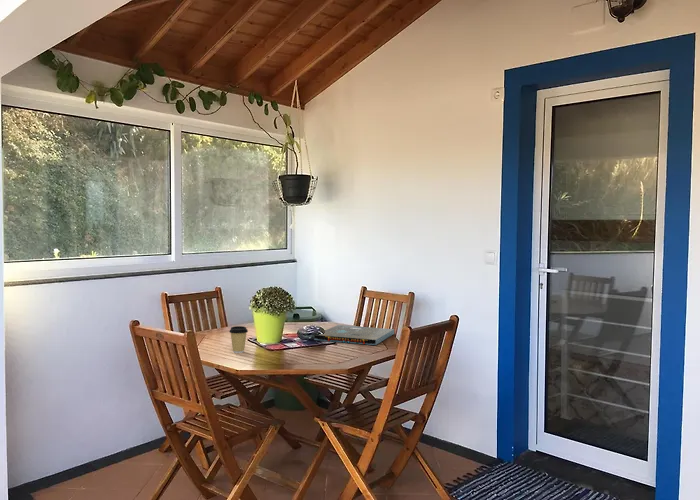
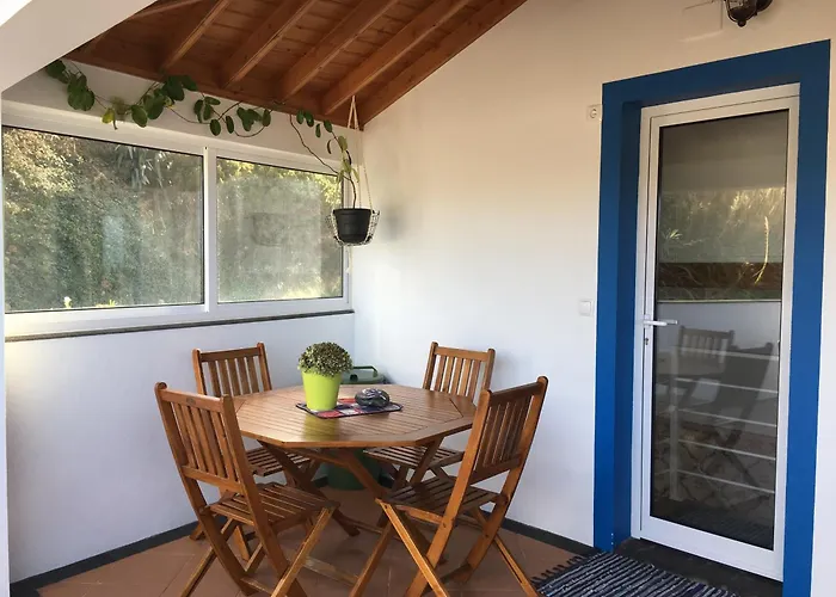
- coffee cup (238, 339)
- board game (355, 332)
